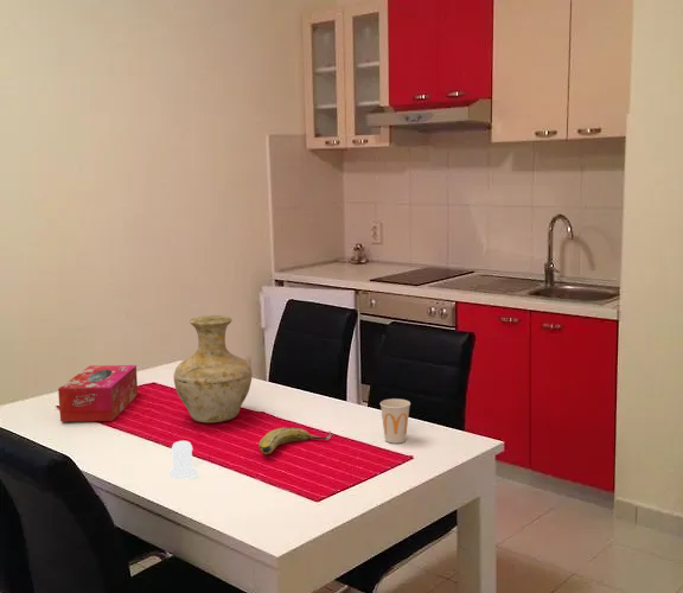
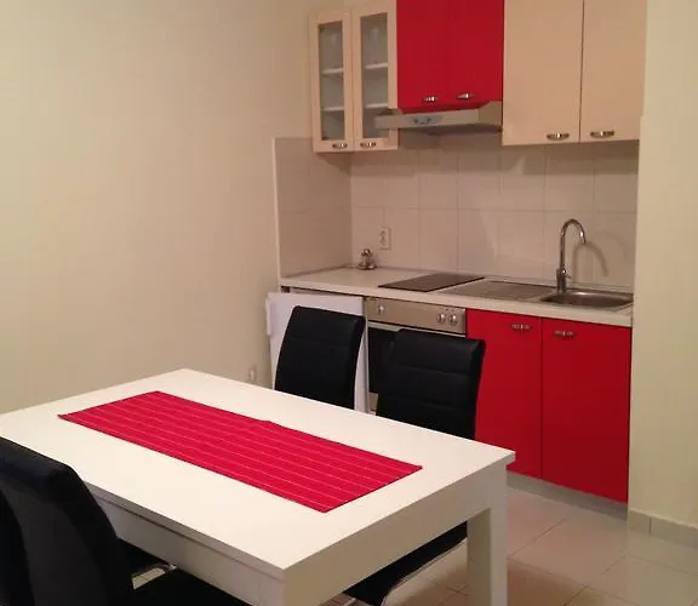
- vase (212, 368)
- cup (395, 421)
- salt shaker (181, 458)
- fruit (288, 438)
- tissue box (100, 391)
